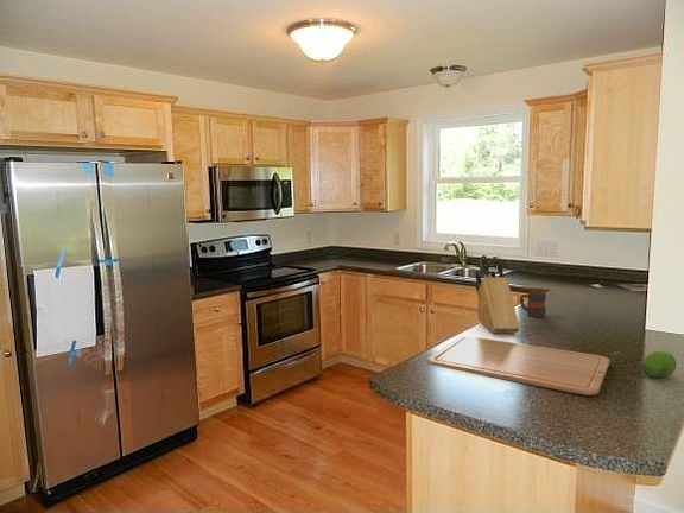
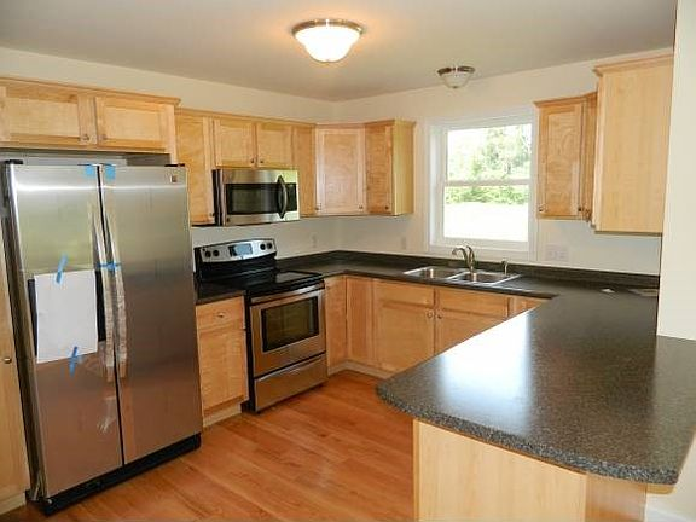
- chopping board (517, 360)
- knife block (495, 291)
- mug (532, 303)
- fruit (659, 365)
